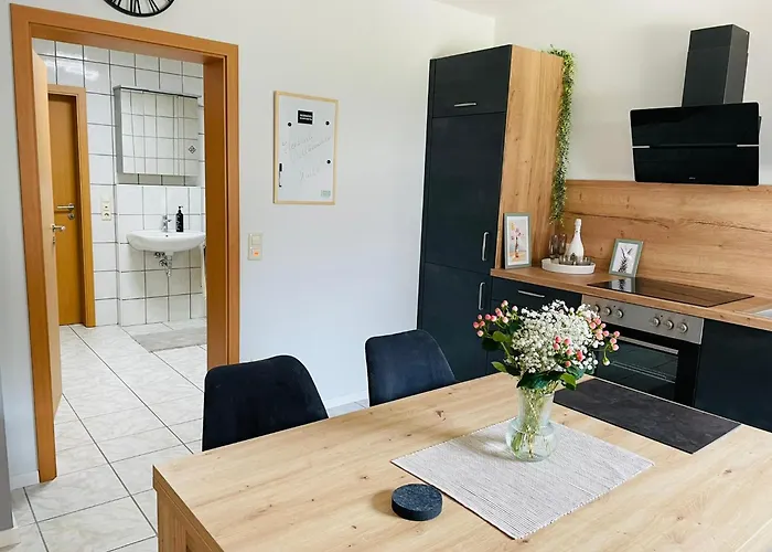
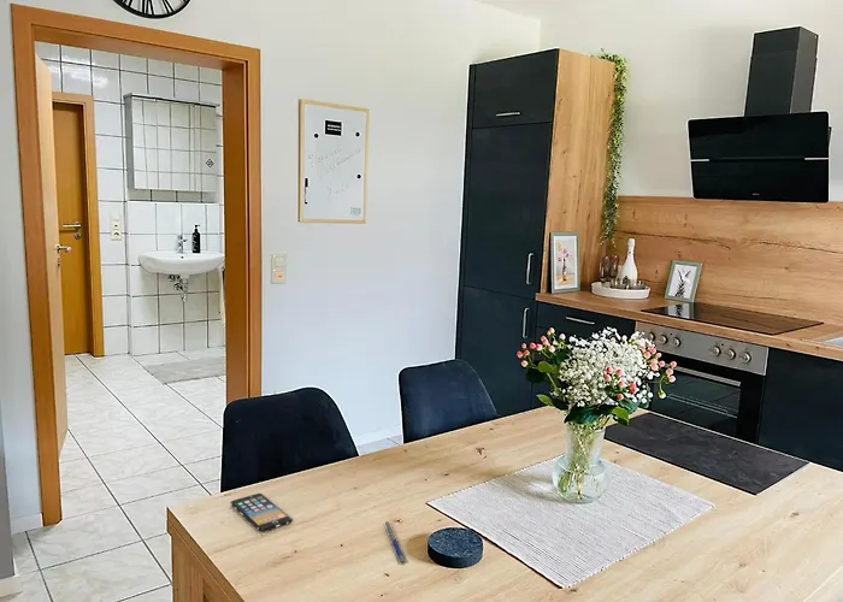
+ smartphone (260, 510)
+ pen (394, 539)
